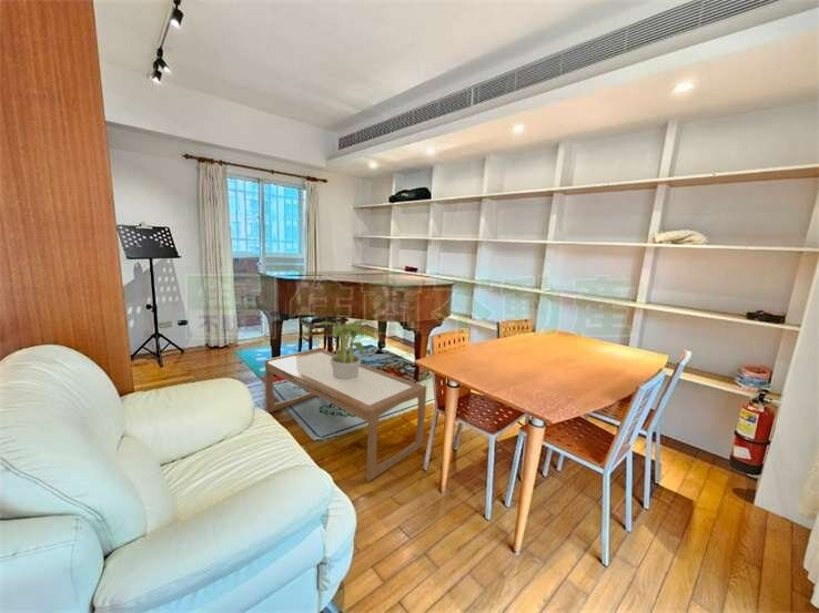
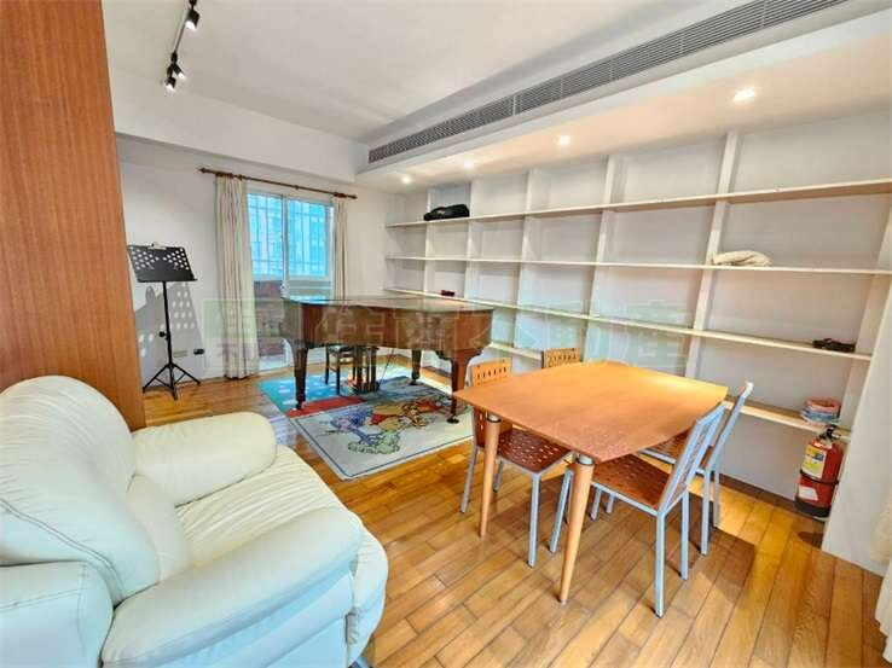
- potted plant (346, 346)
- coffee table (340, 400)
